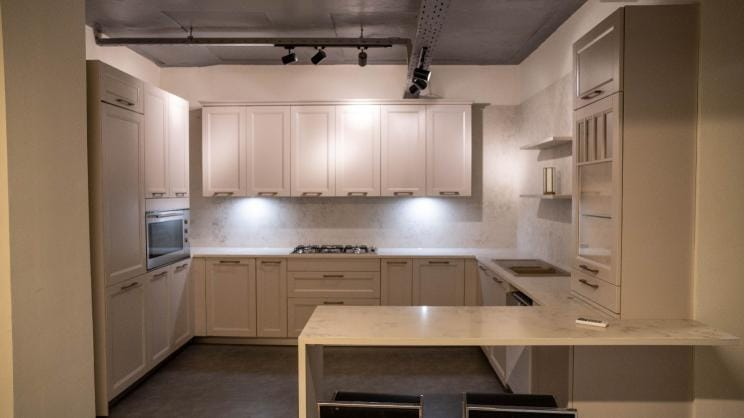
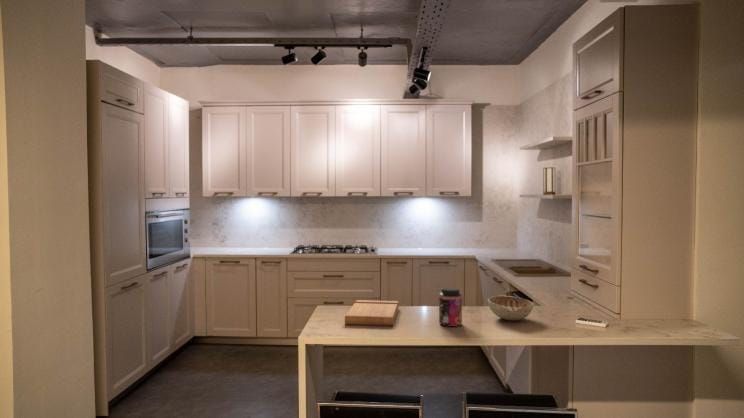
+ cutting board (373, 311)
+ jar (450, 306)
+ decorative bowl (510, 309)
